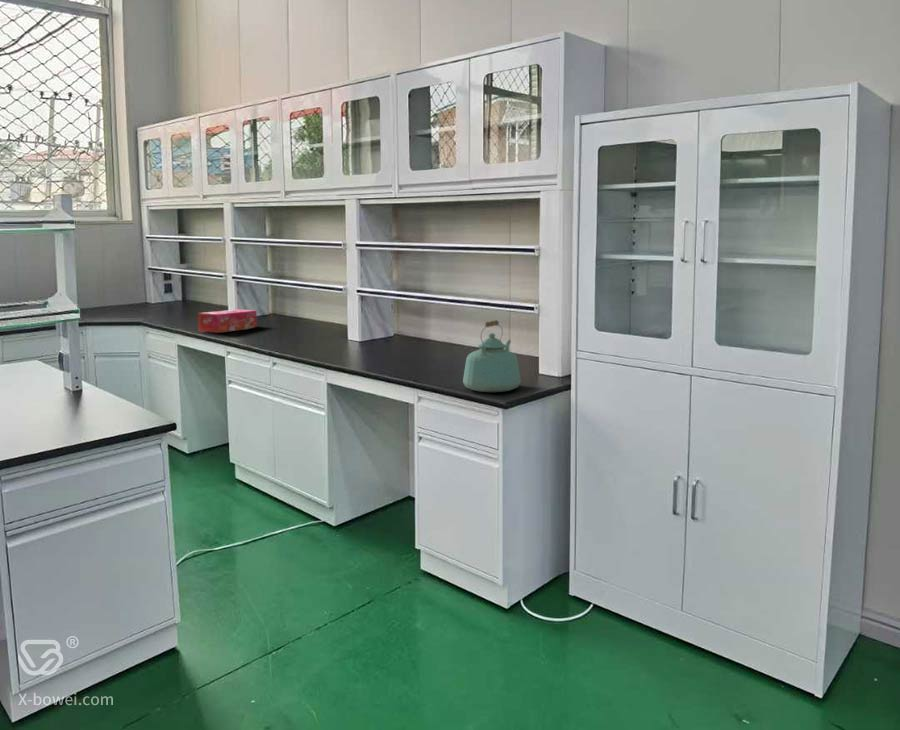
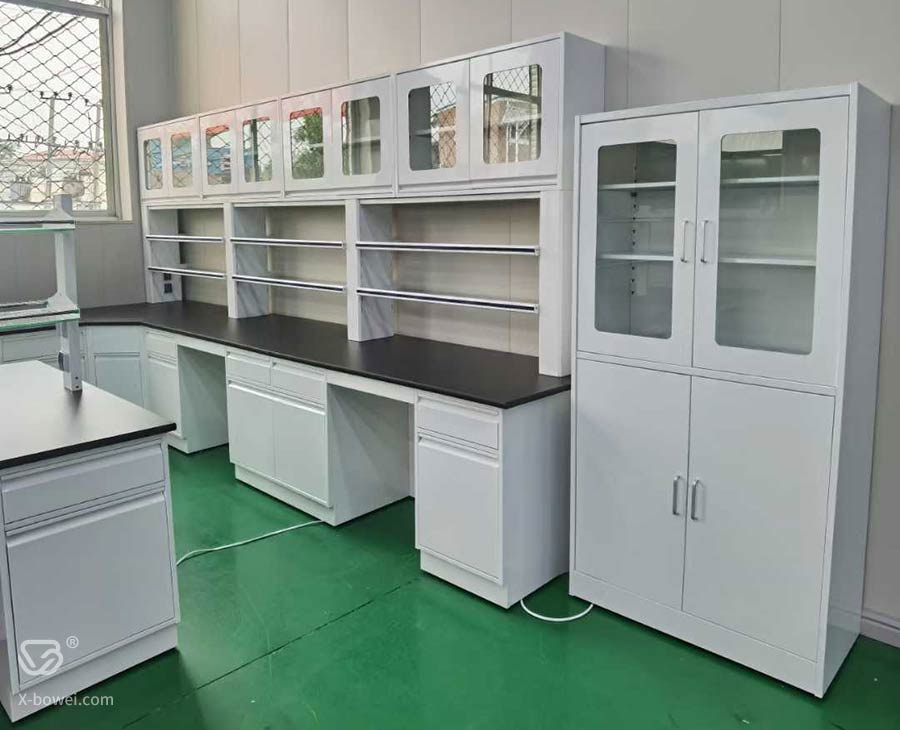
- tissue box (228, 320)
- kettle (494, 354)
